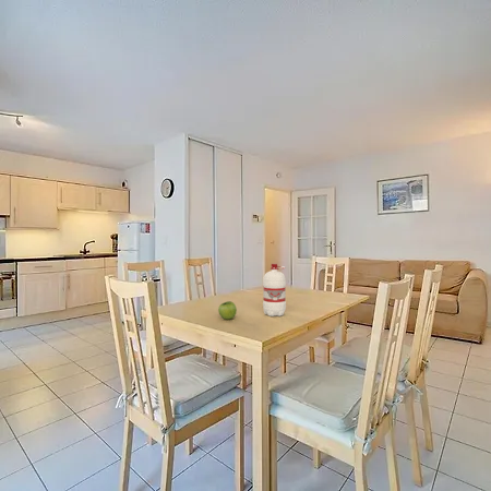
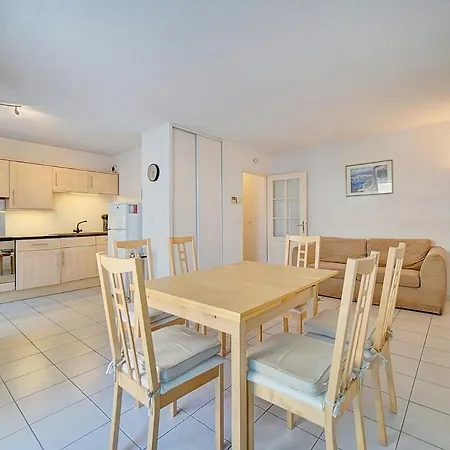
- water bottle (274, 288)
- fruit (227, 310)
